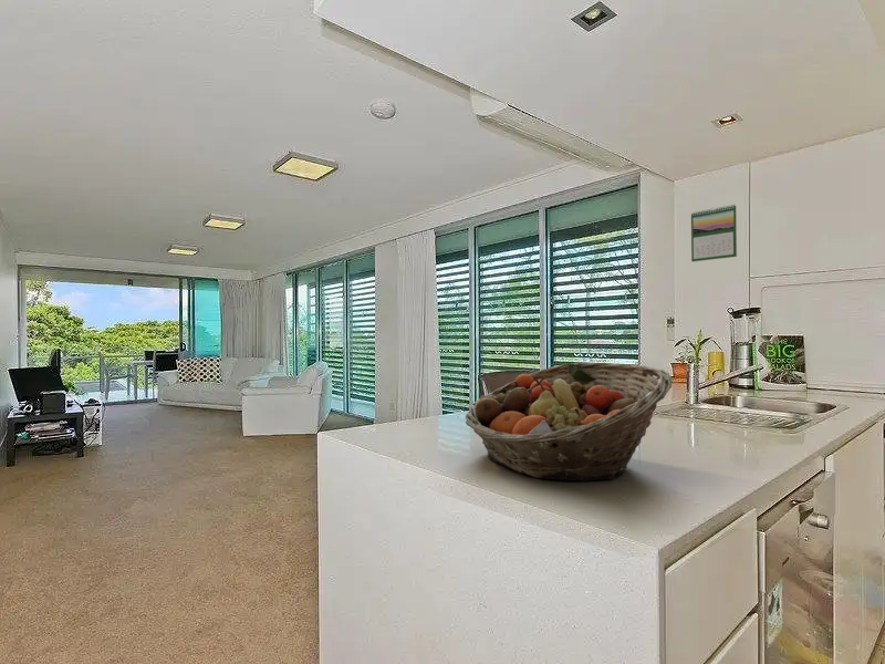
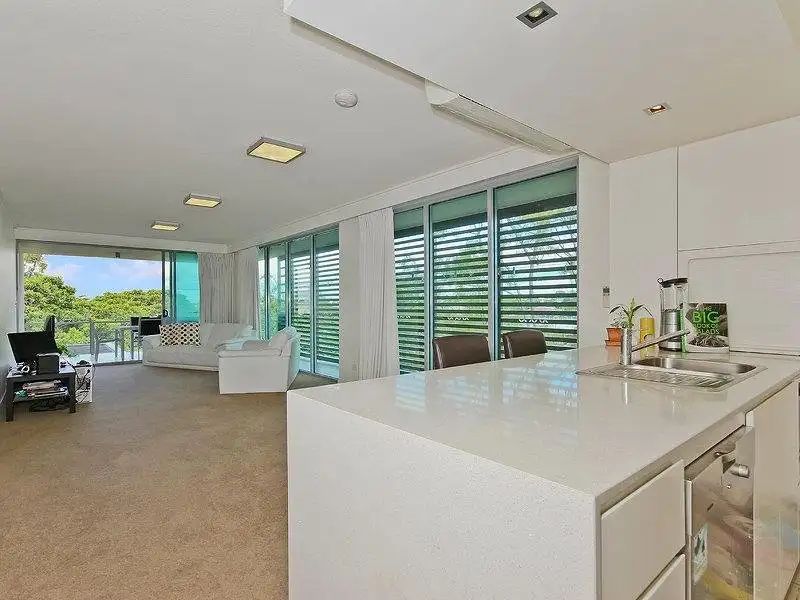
- fruit basket (560, 412)
- calendar (712, 232)
